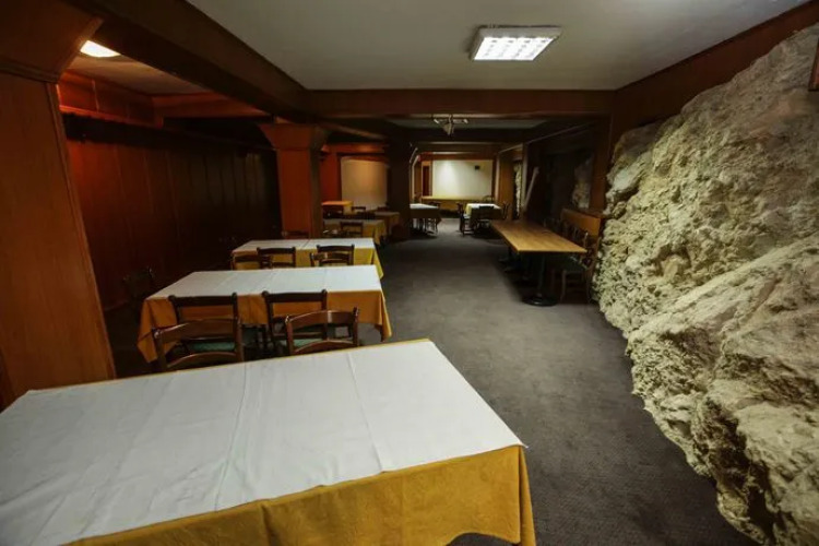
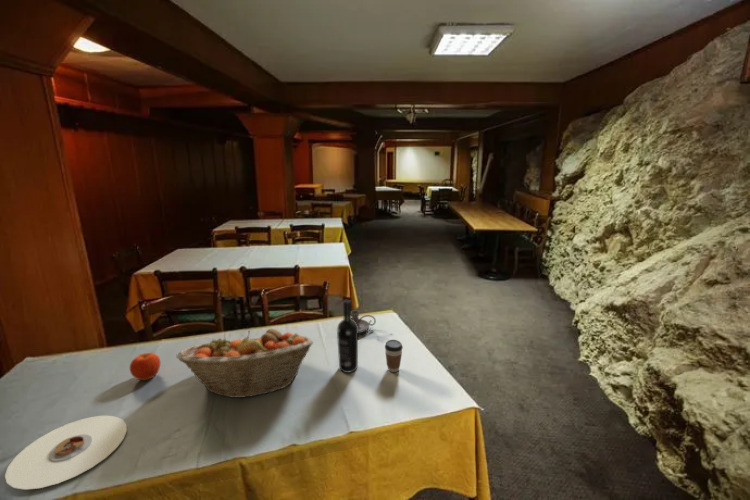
+ candle holder (358, 320)
+ fruit basket (249, 355)
+ fruit (145, 366)
+ wine bottle (347, 335)
+ coffee cup (393, 356)
+ plate (70, 445)
